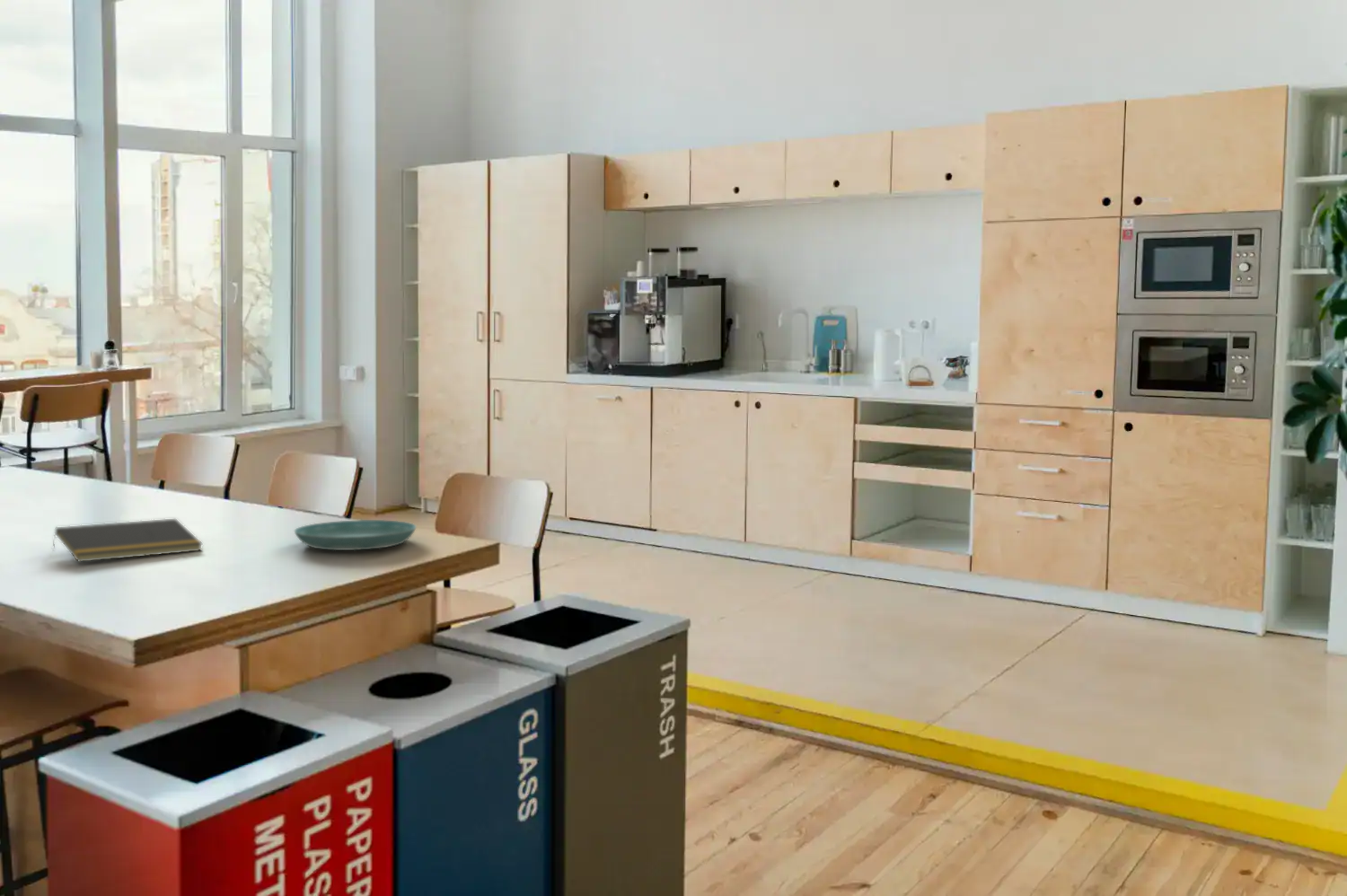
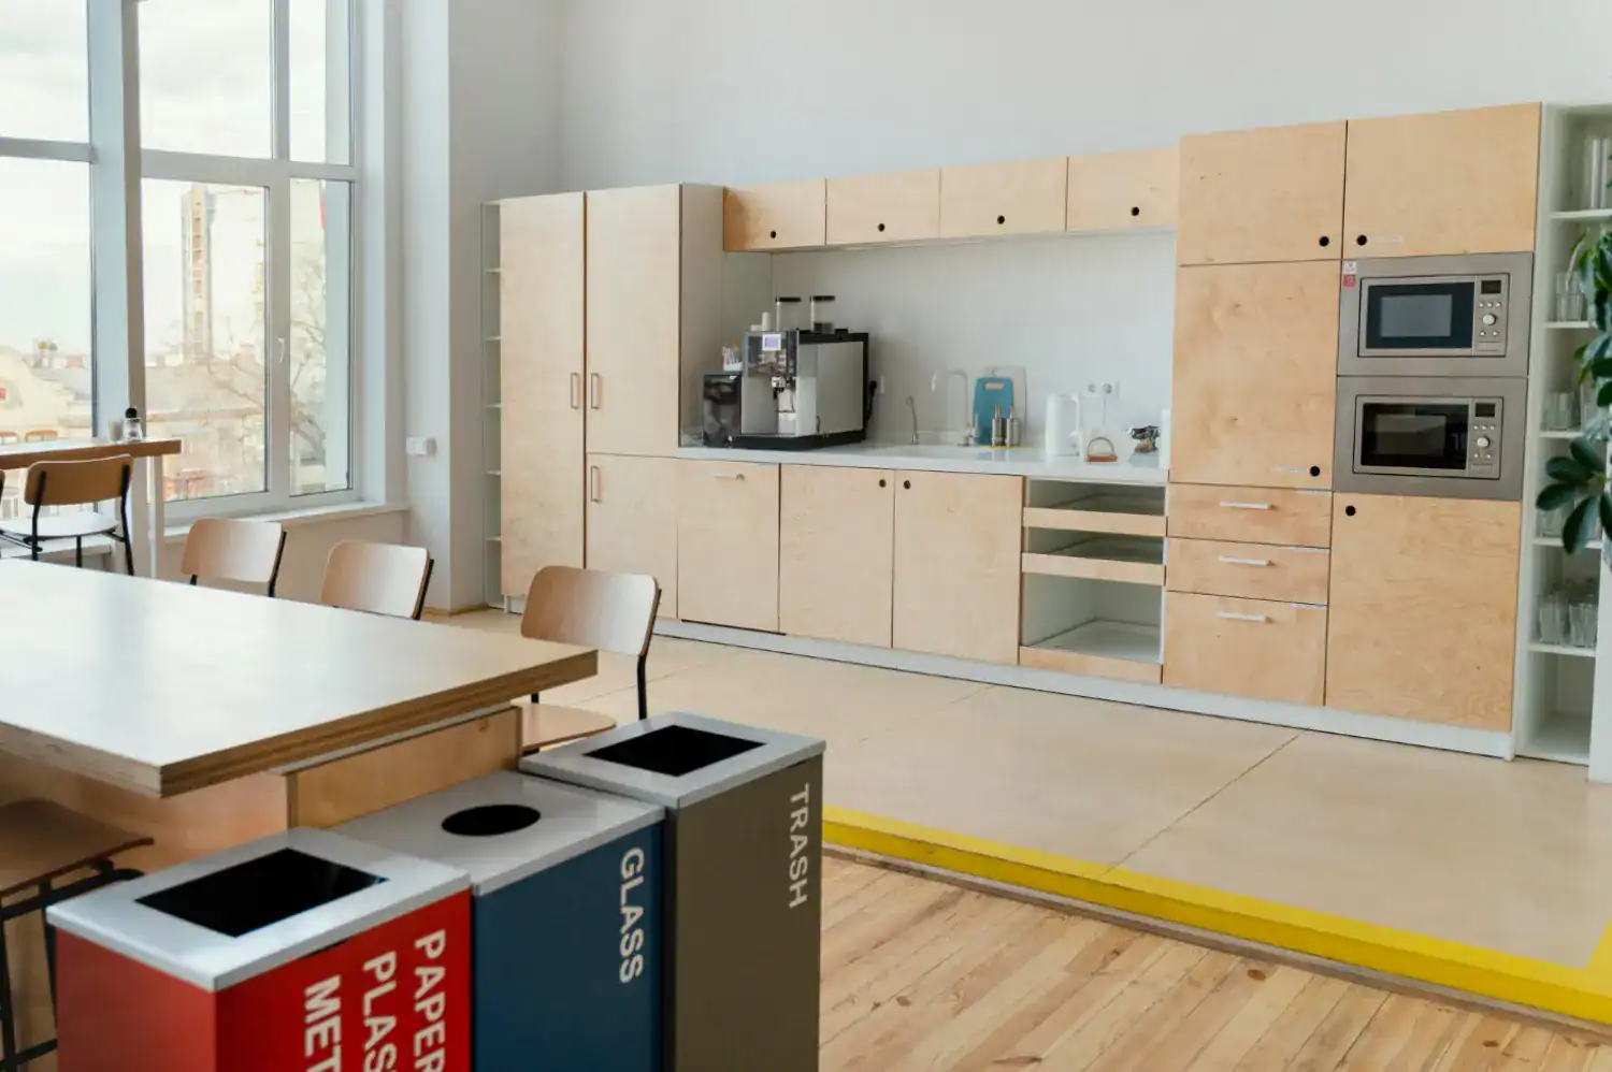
- saucer (356, 535)
- notepad (129, 539)
